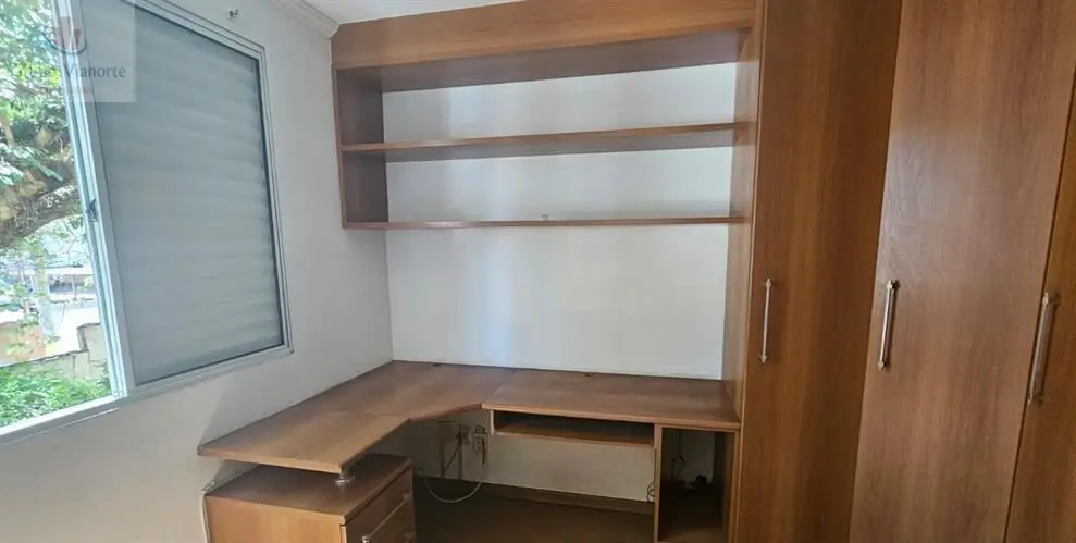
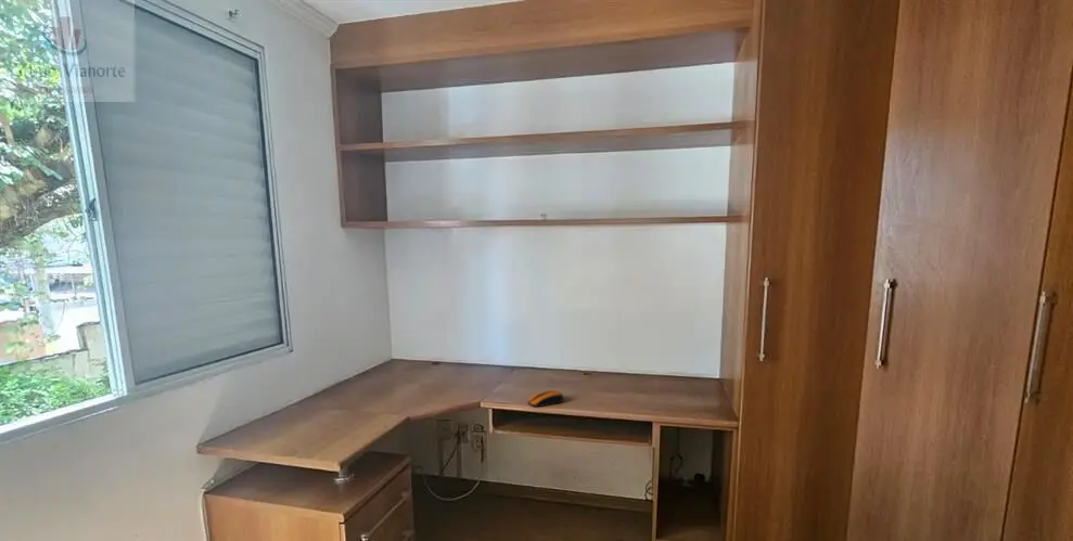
+ computer mouse (546, 397)
